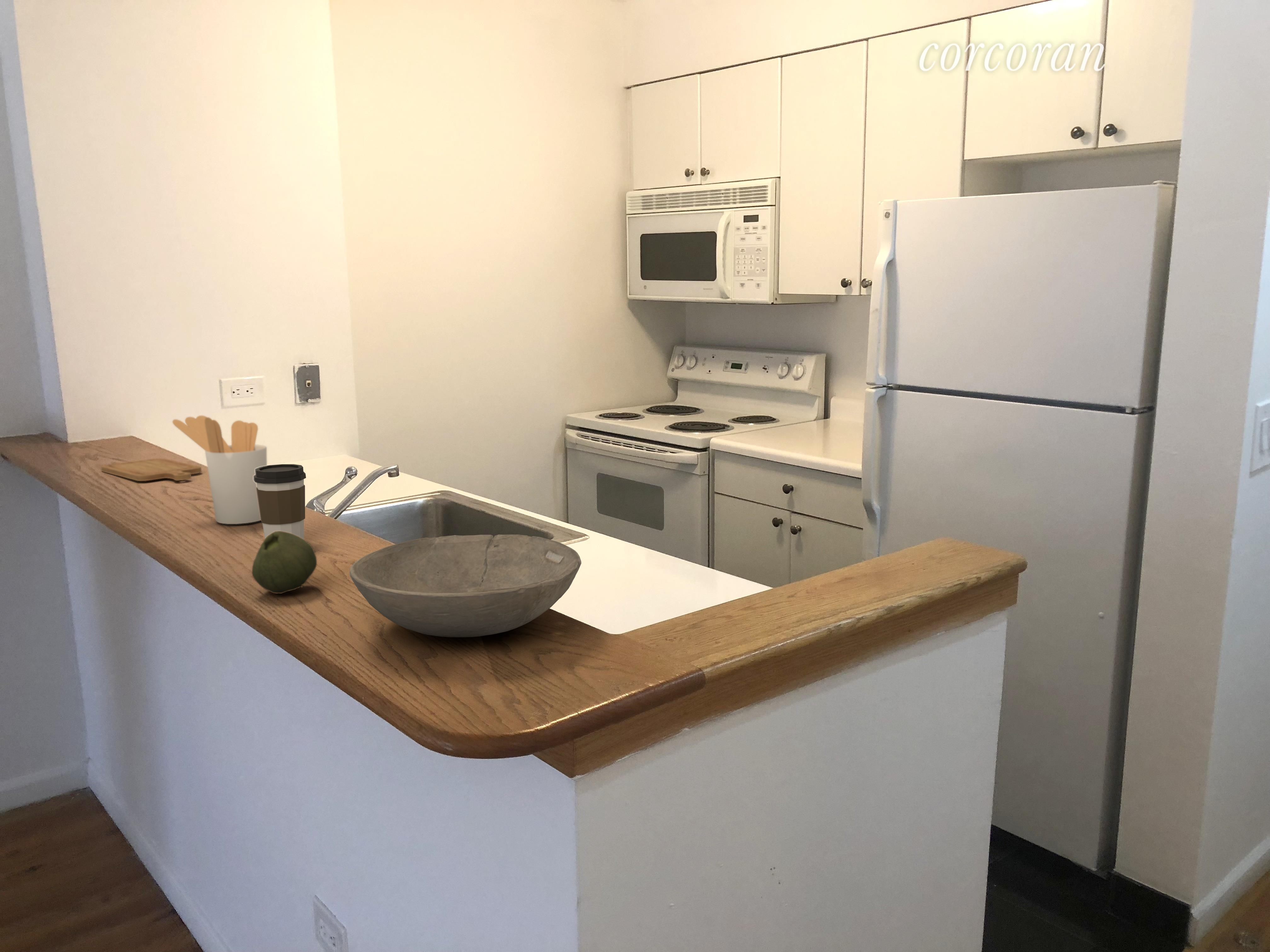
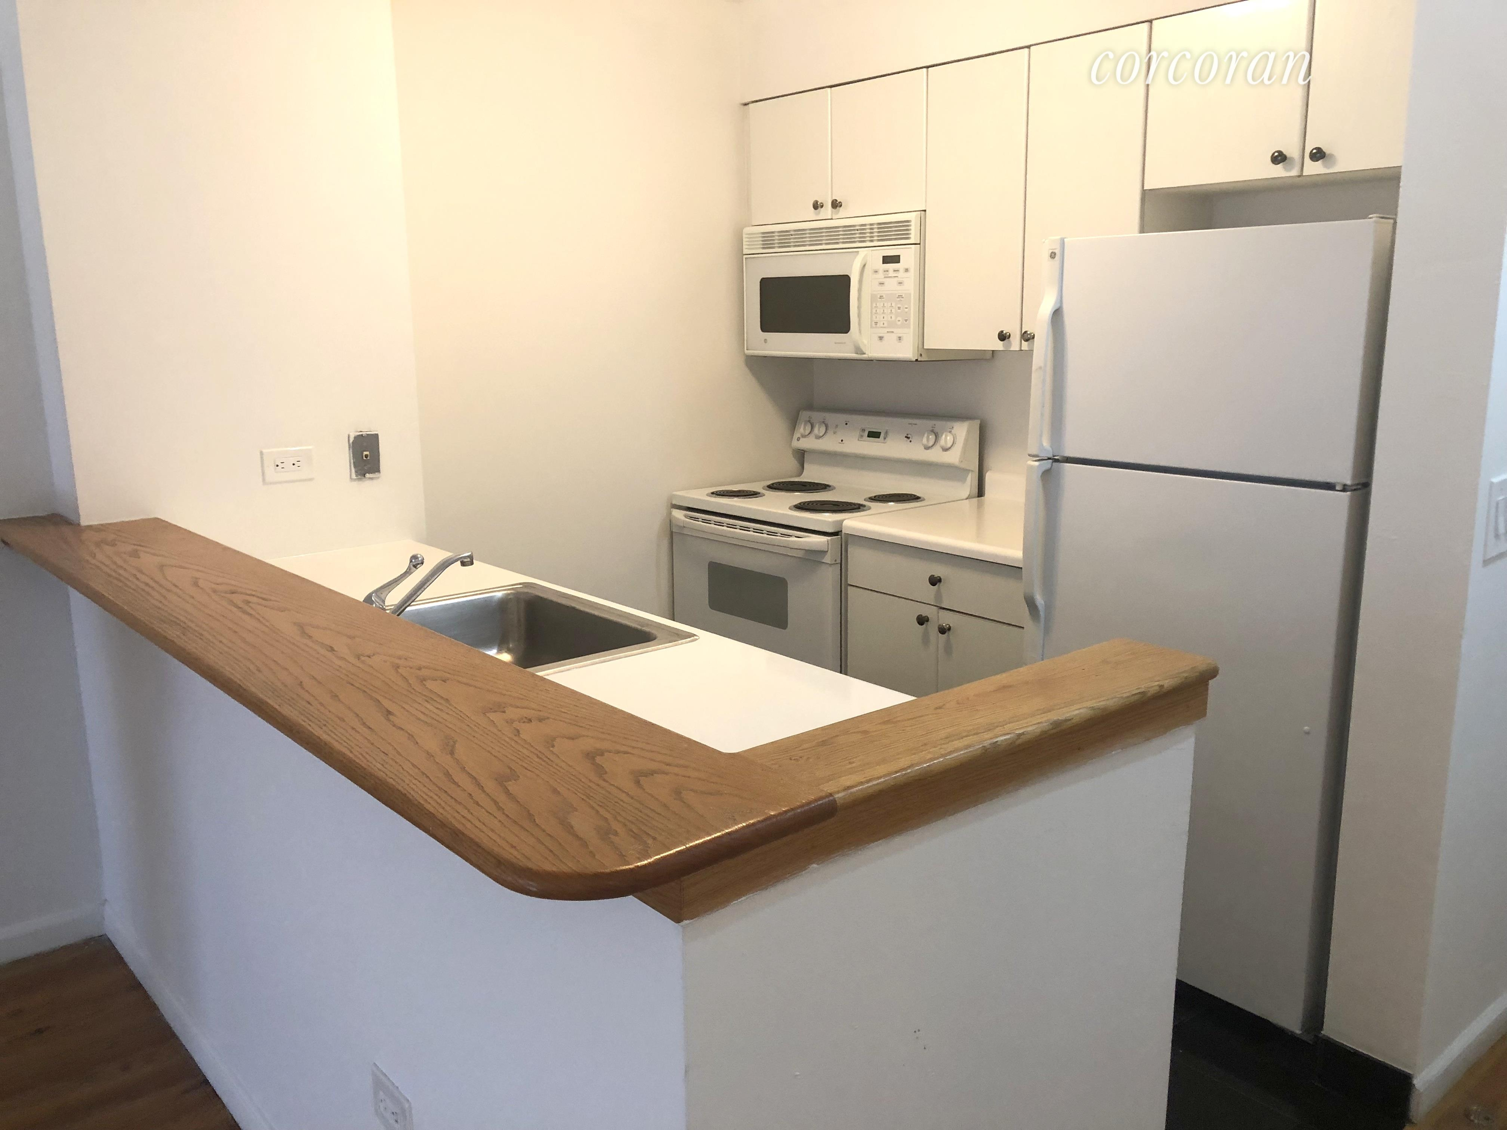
- fruit (284, 561)
- utensil holder (224, 466)
- bowl (469, 592)
- chopping board (157, 470)
- coffee cup (282, 507)
